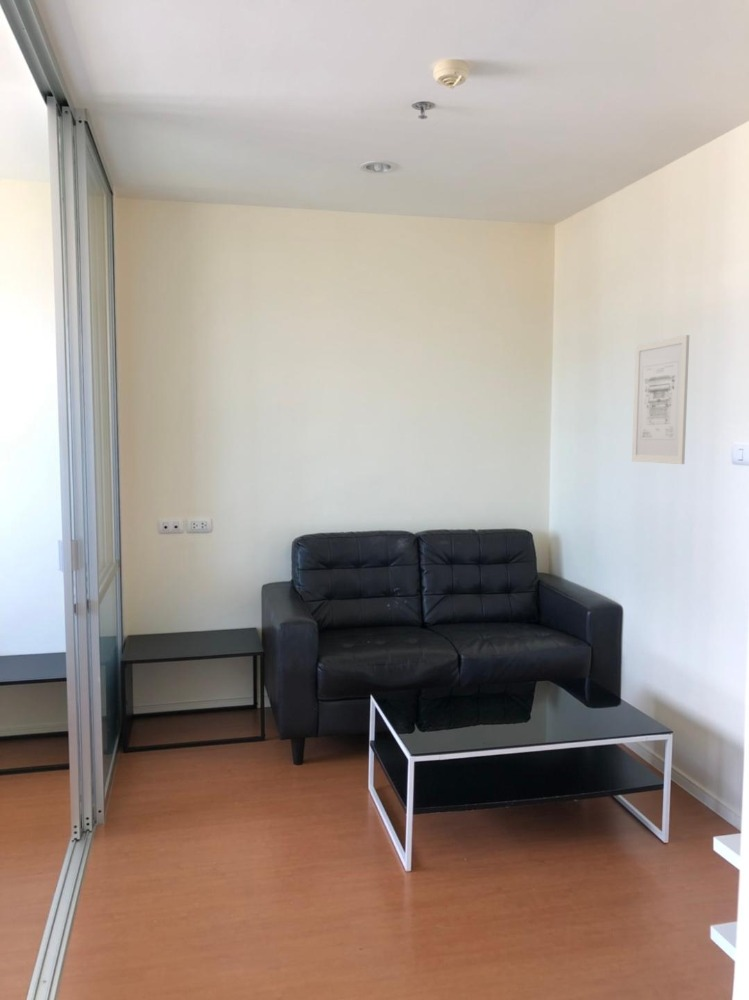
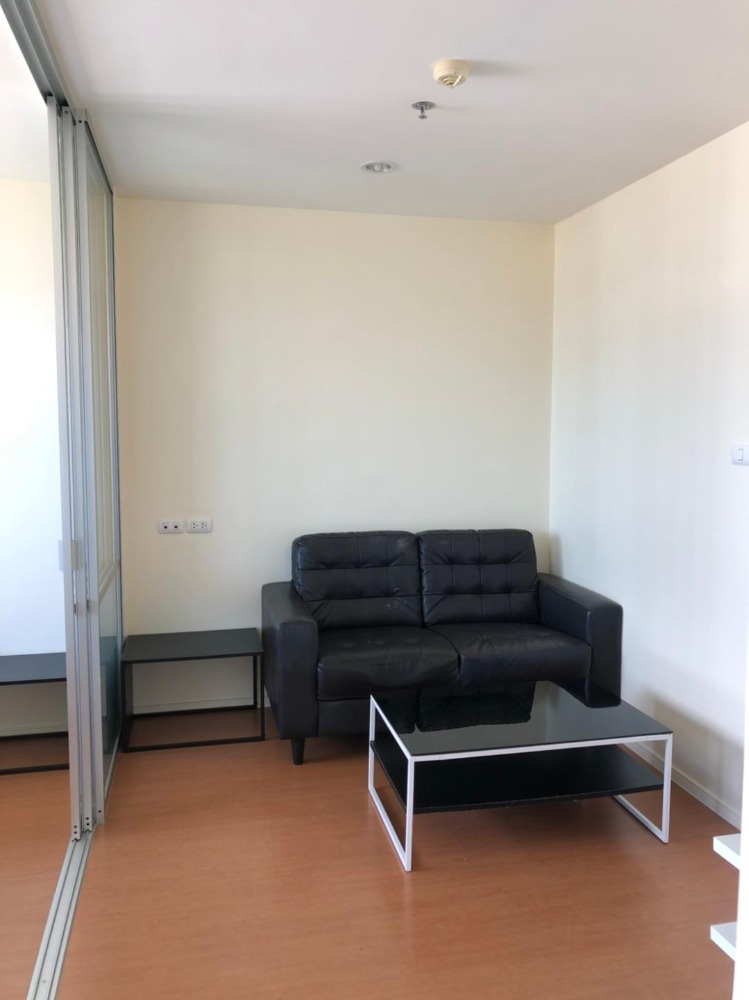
- wall art (658, 402)
